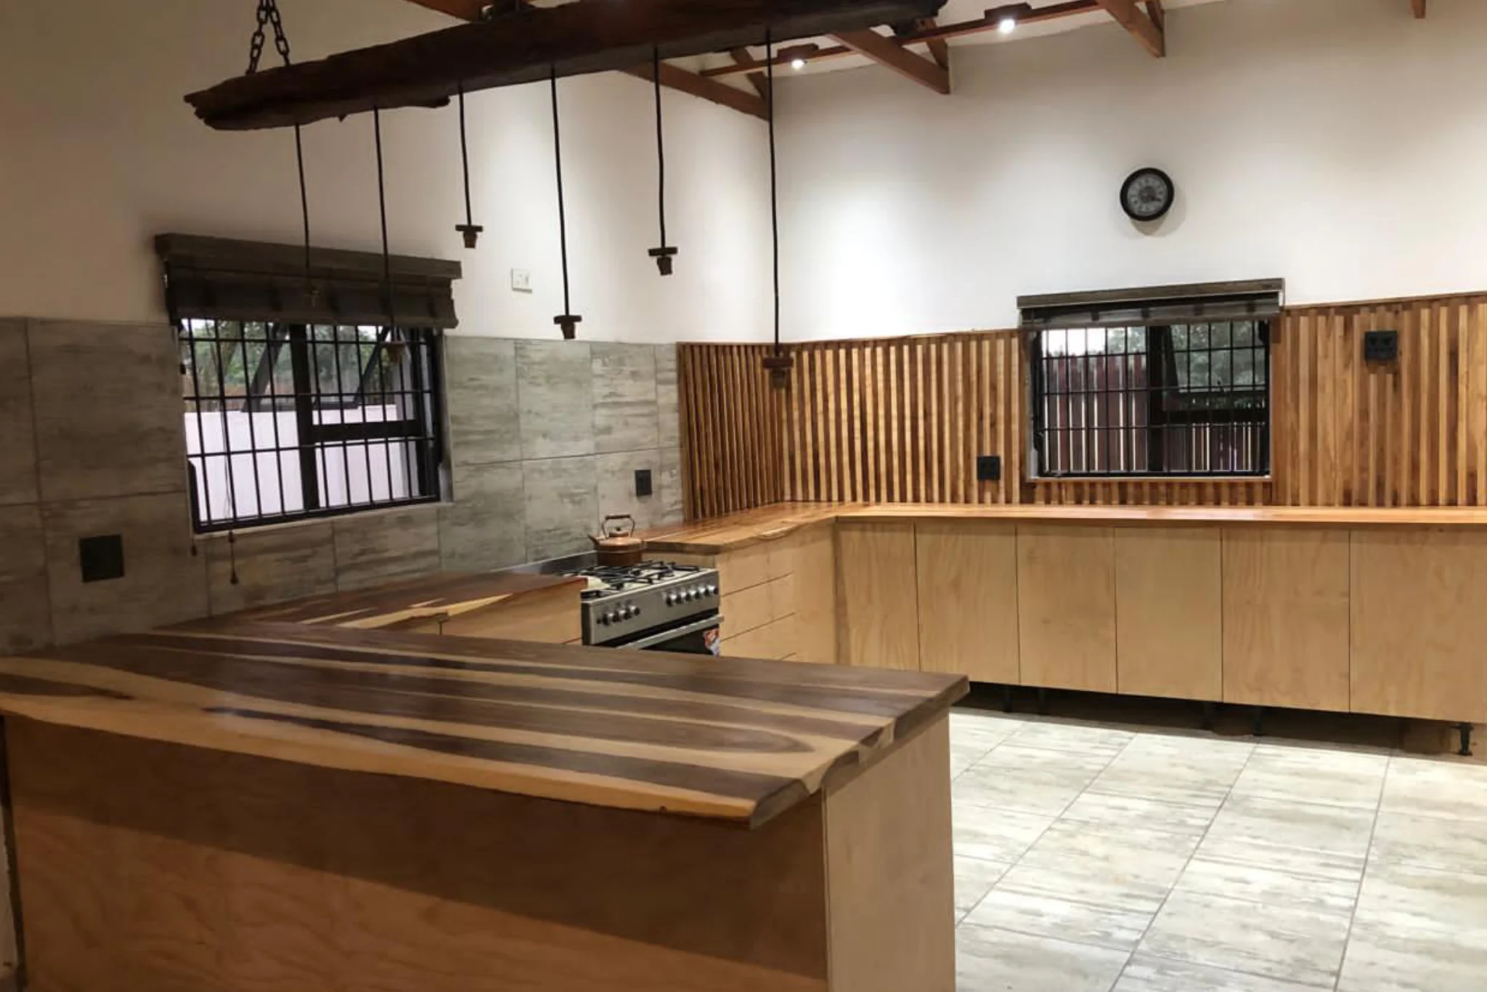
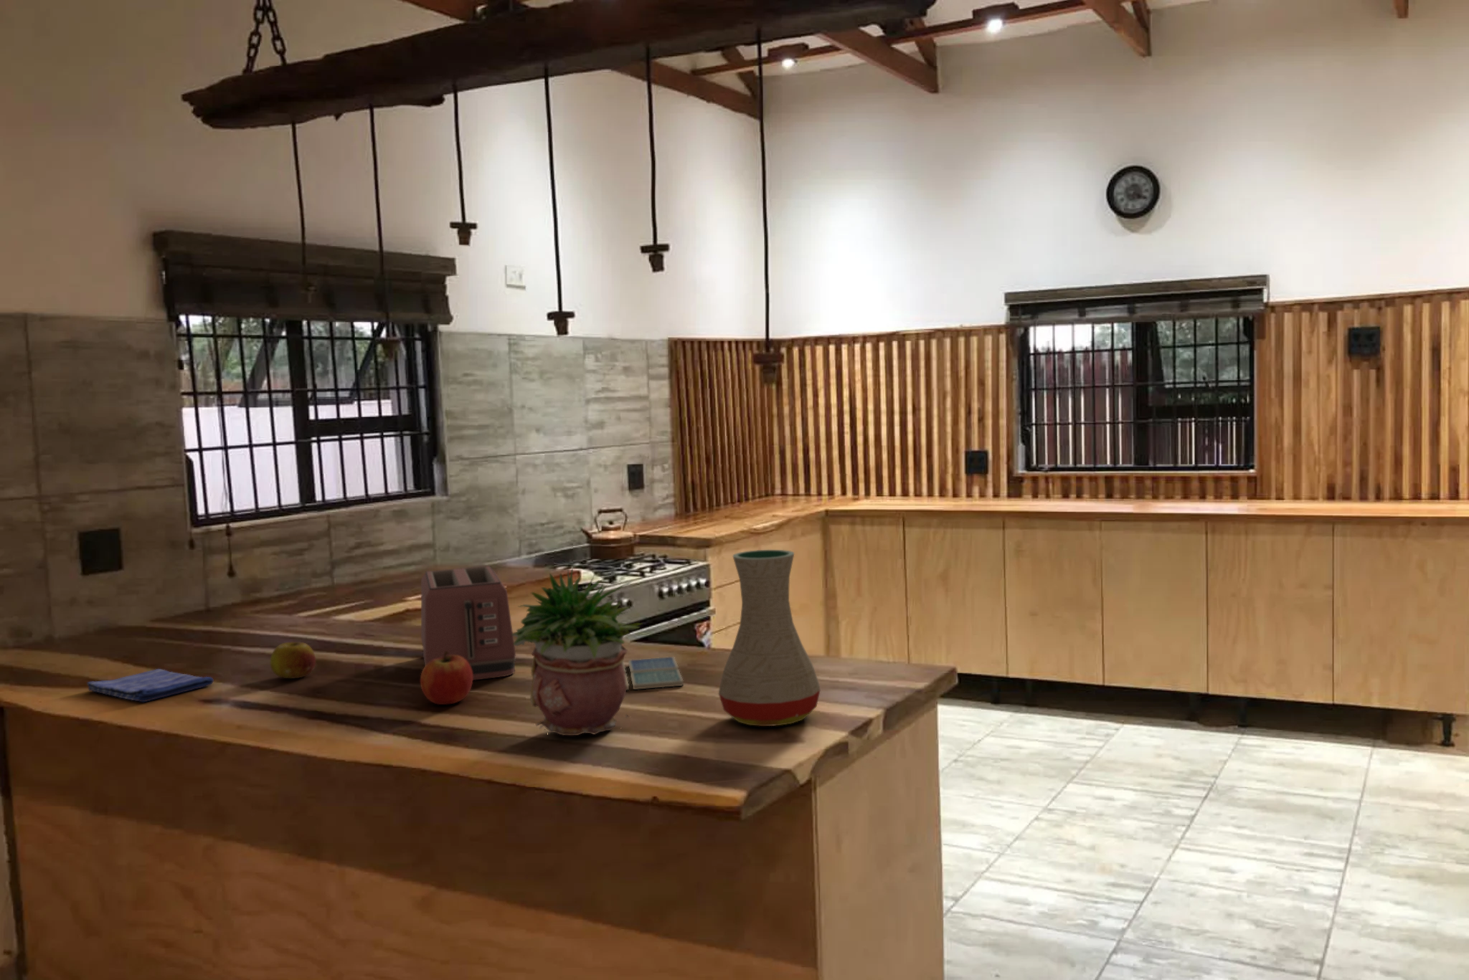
+ potted plant (582, 649)
+ toaster (465, 621)
+ vase (767, 637)
+ dish towel (150, 681)
+ apple (446, 677)
+ drink coaster (626, 675)
+ fruit (293, 660)
